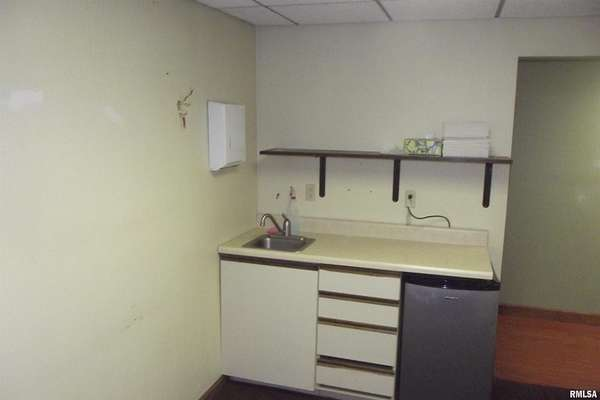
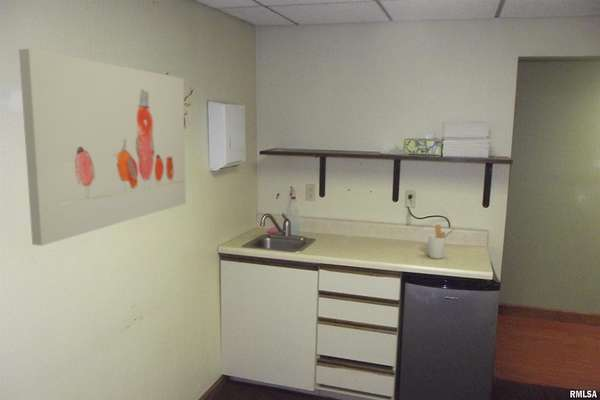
+ utensil holder (441, 241)
+ wall art (122, 145)
